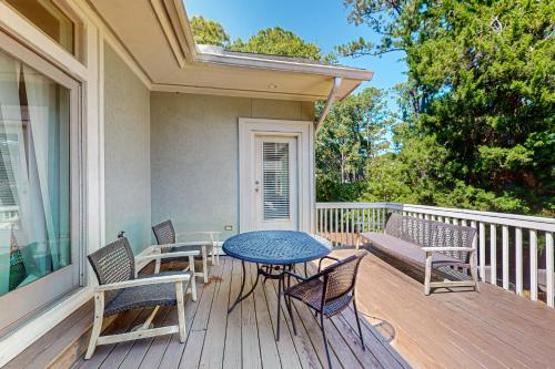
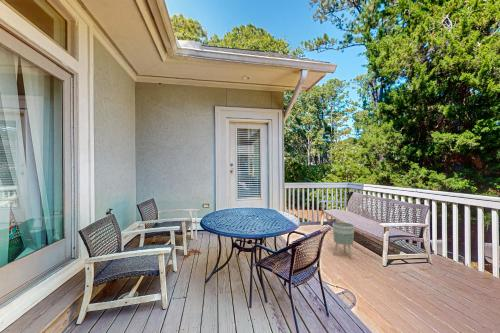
+ planter (343, 239)
